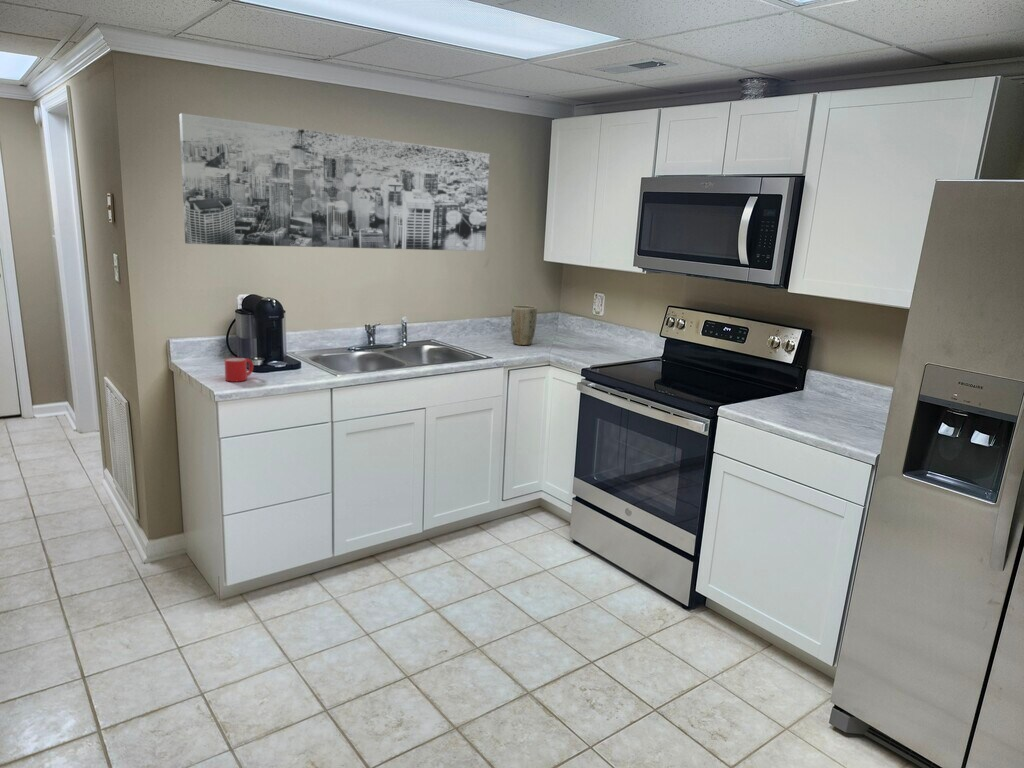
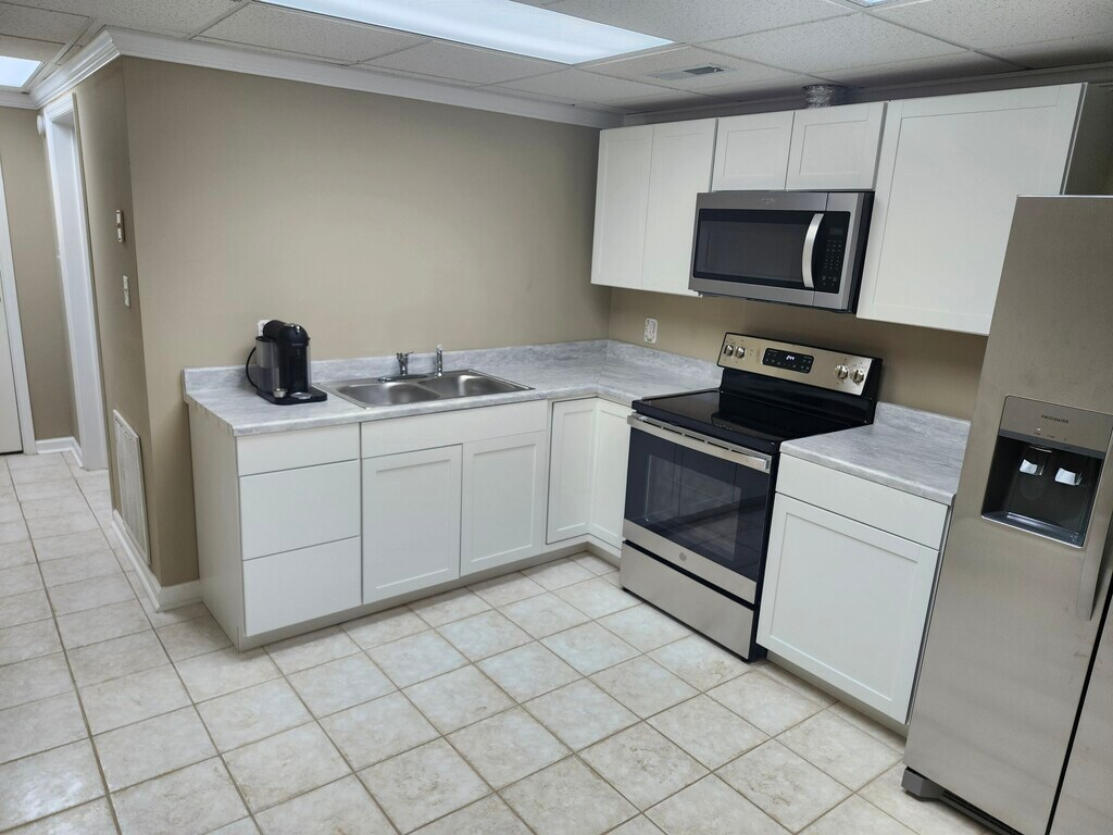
- plant pot (523, 325)
- wall art (355, 193)
- mug (240, 368)
